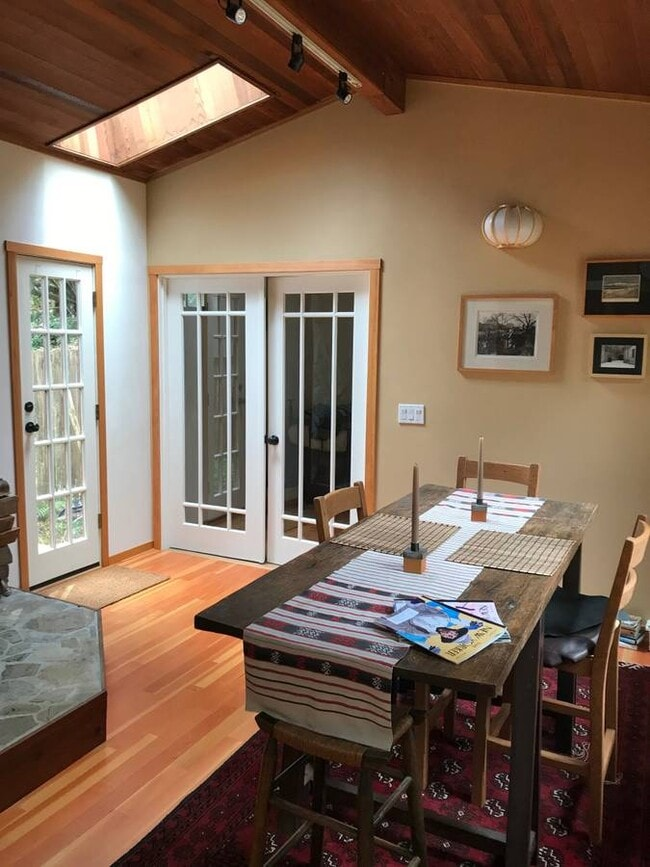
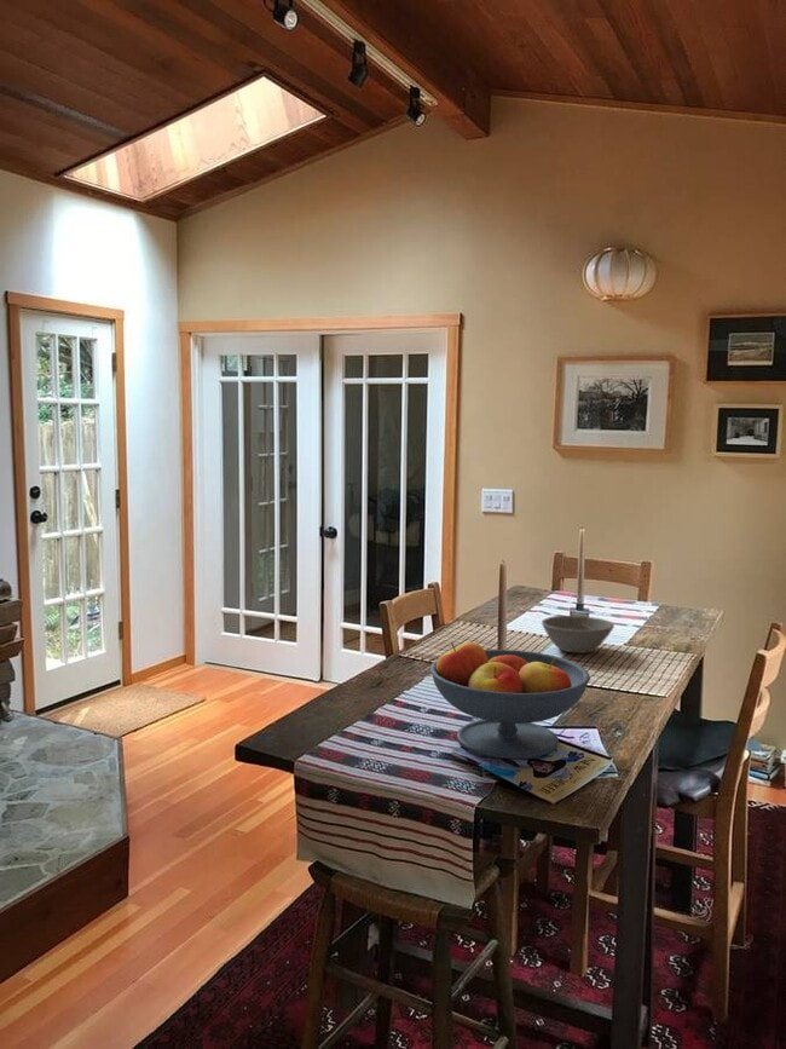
+ fruit bowl (508, 692)
+ bowl (577, 635)
